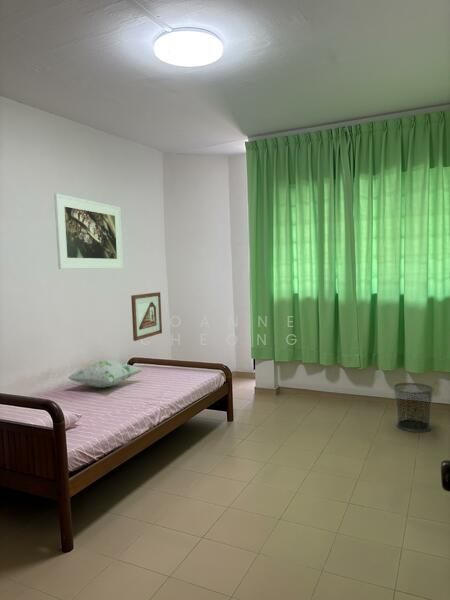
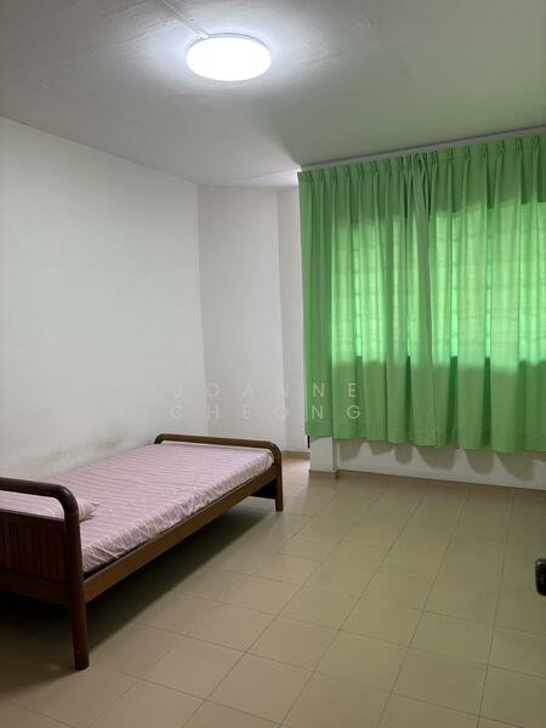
- picture frame (147, 315)
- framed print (92, 235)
- decorative pillow (105, 373)
- waste bin (413, 406)
